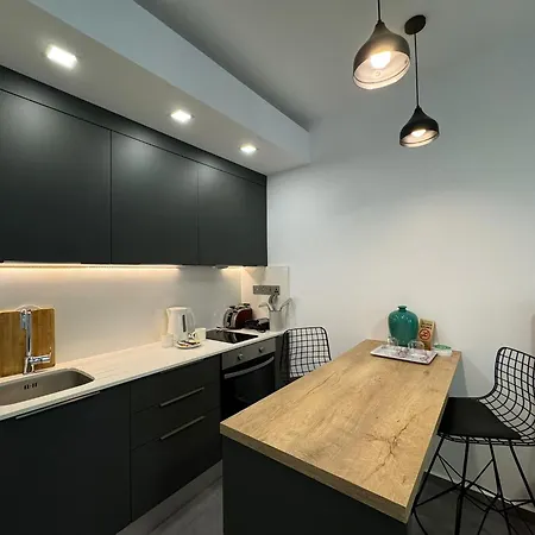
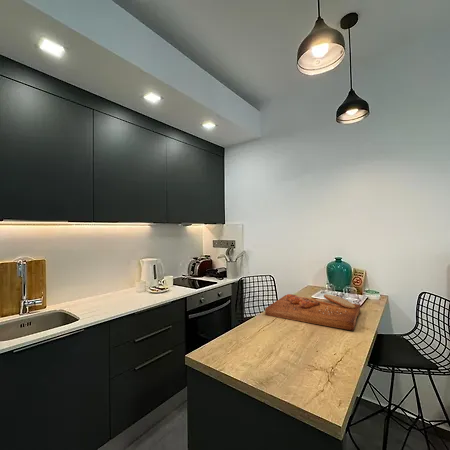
+ cutting board (313, 305)
